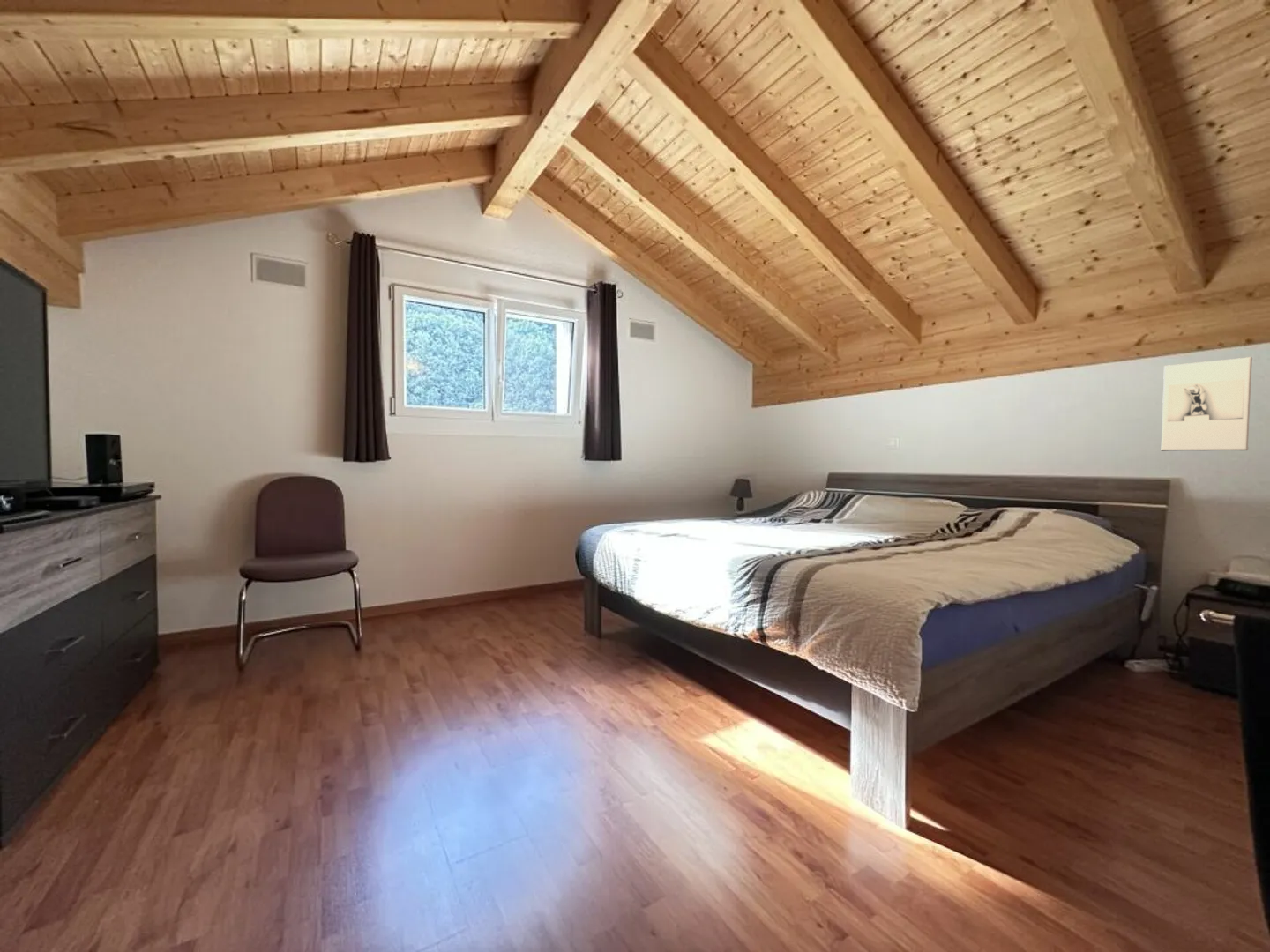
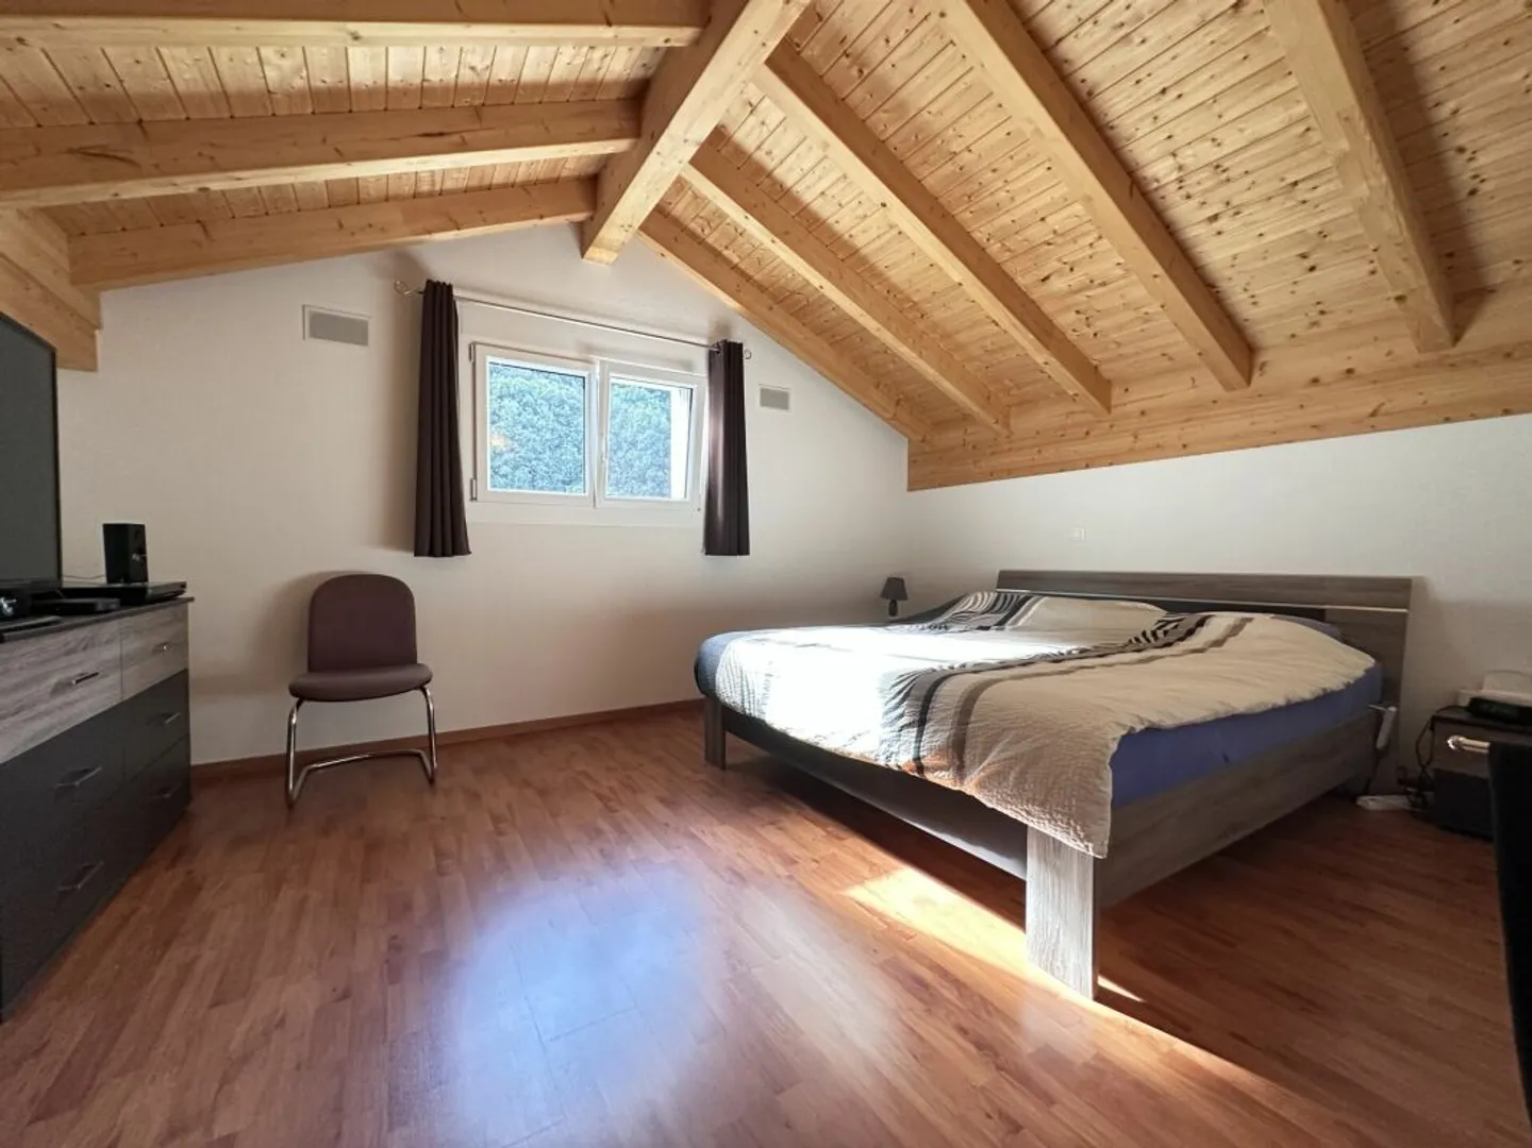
- wall sculpture (1204, 405)
